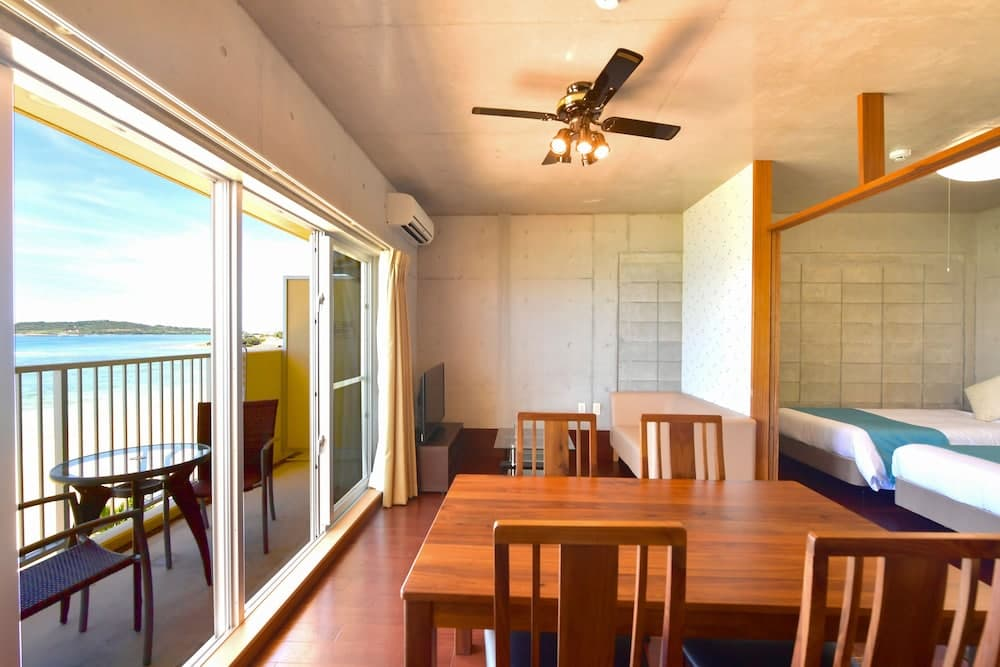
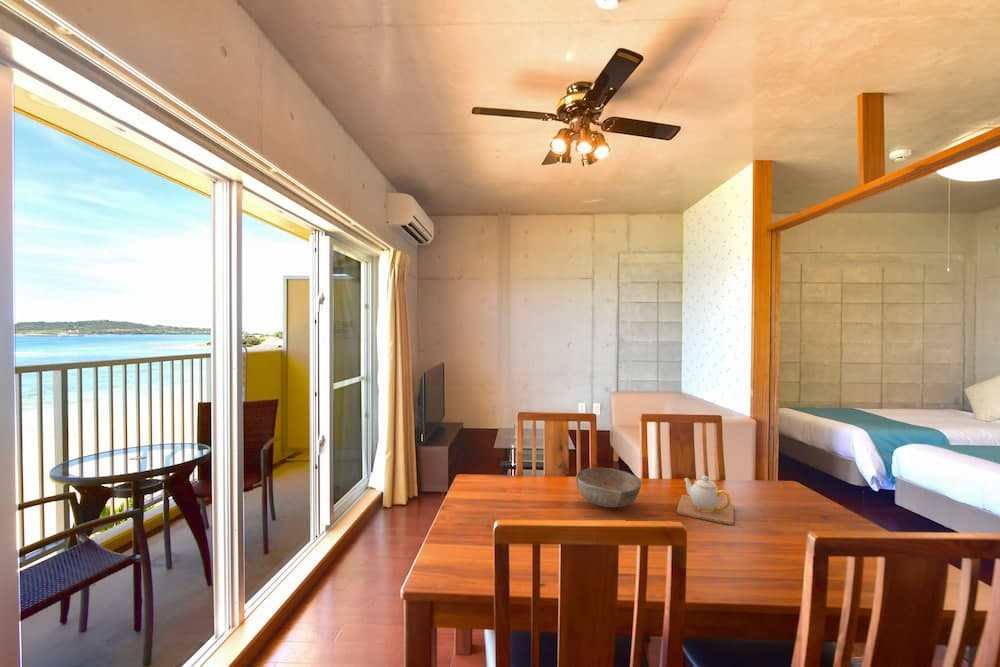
+ bowl (608, 490)
+ teapot (705, 492)
